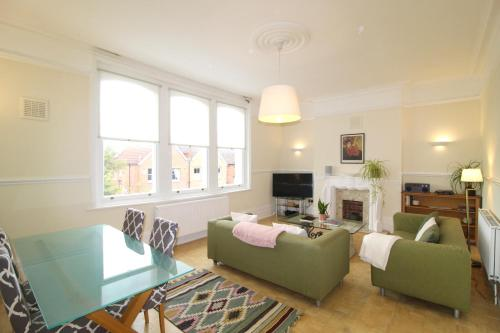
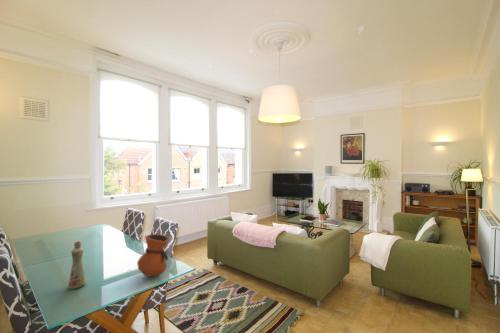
+ vase (154, 255)
+ bottle (77, 263)
